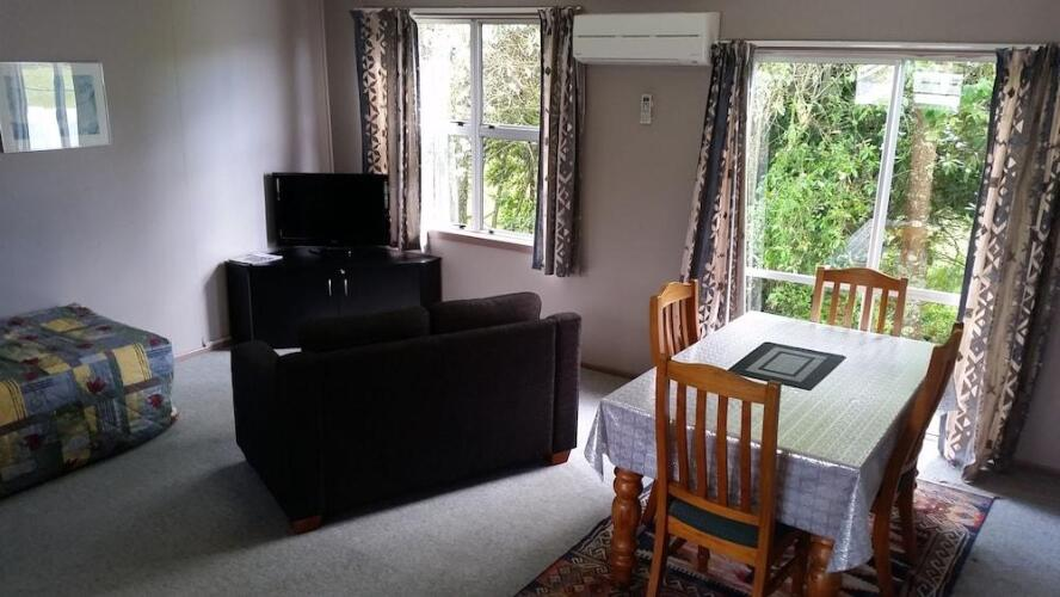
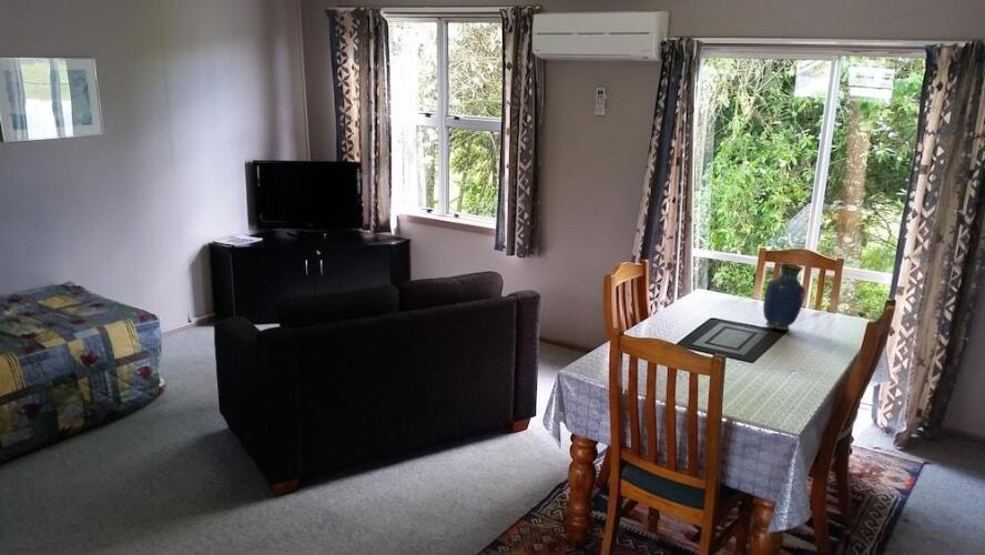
+ vase (784, 295)
